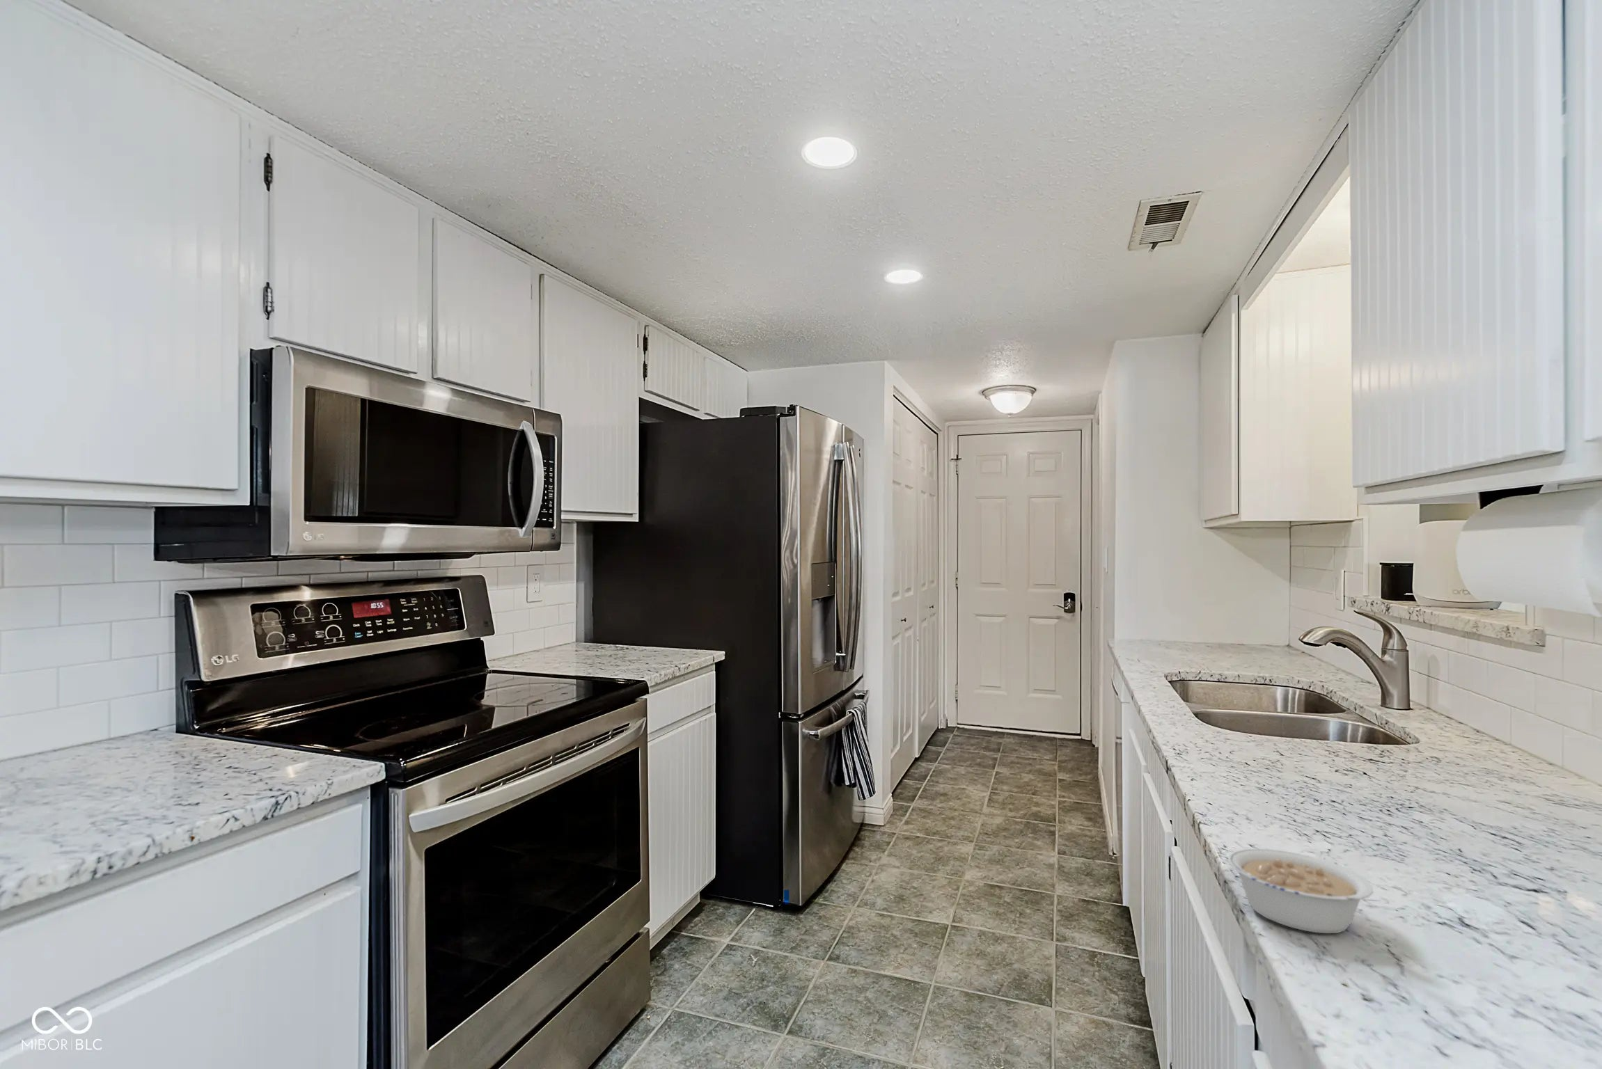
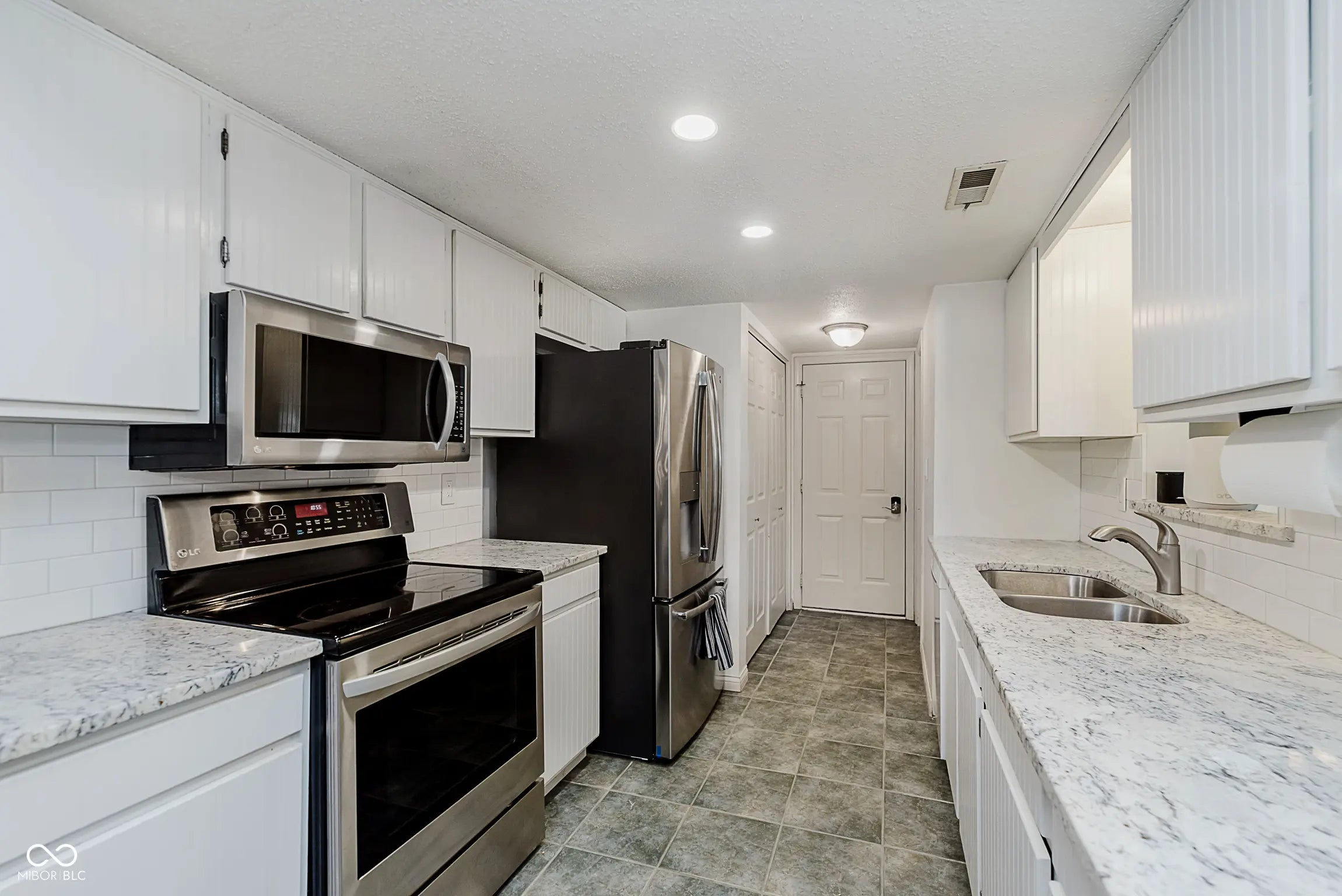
- legume (1302, 890)
